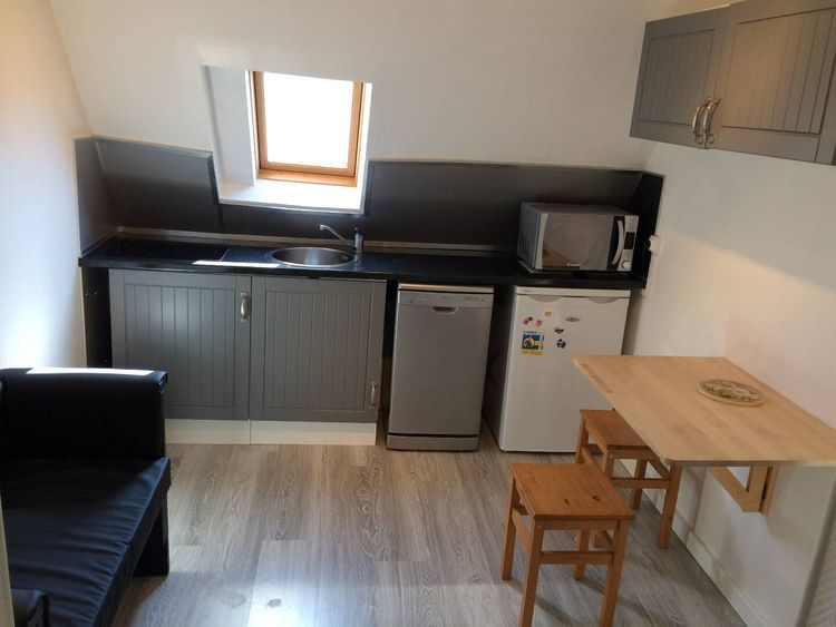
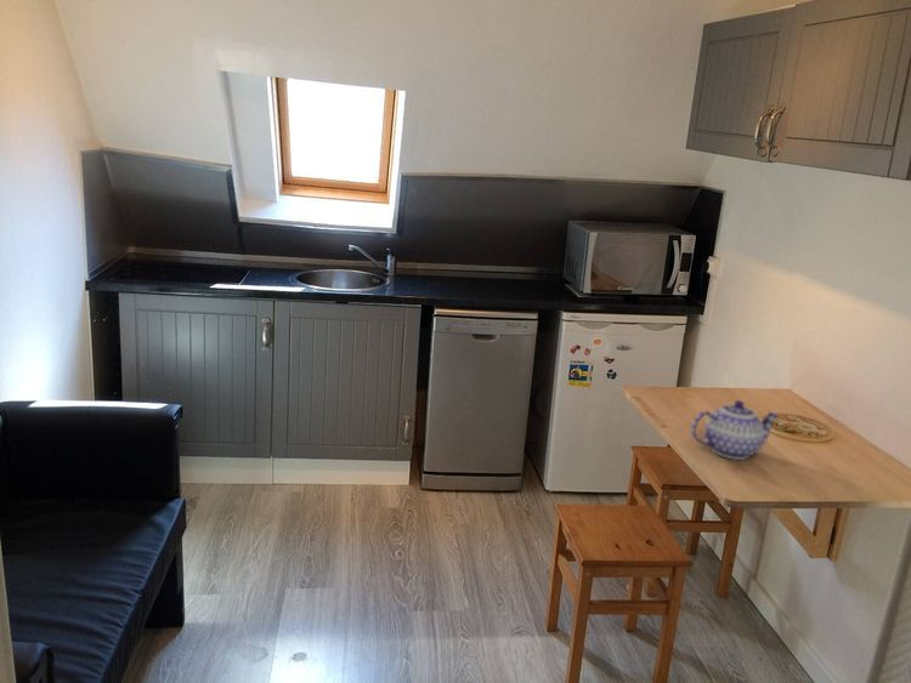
+ teapot (735, 426)
